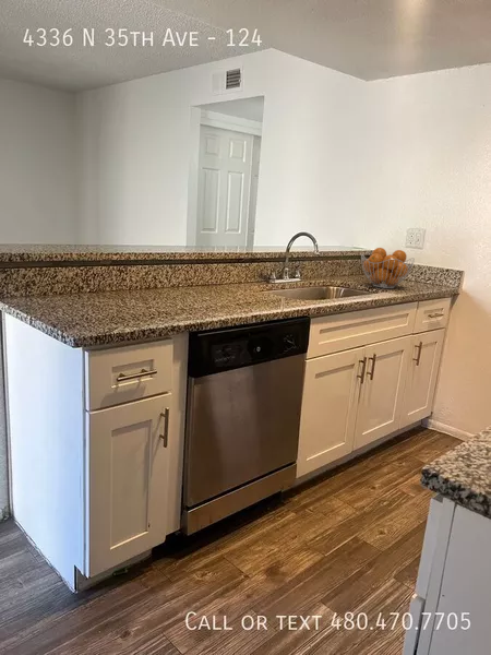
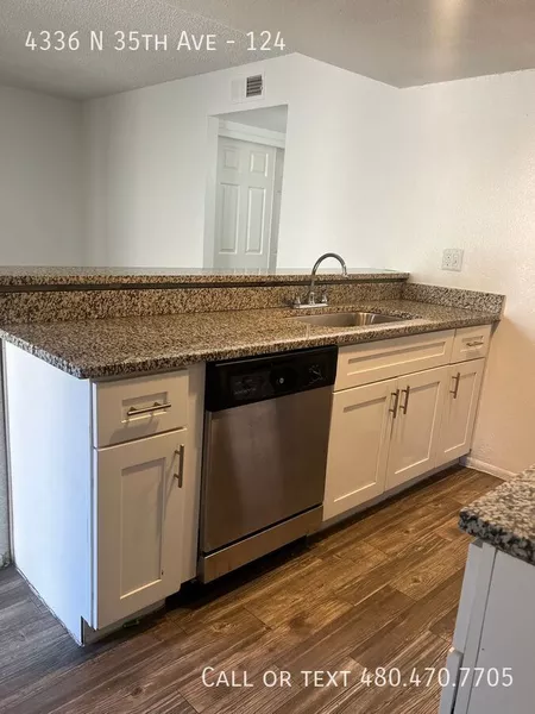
- fruit basket (385, 267)
